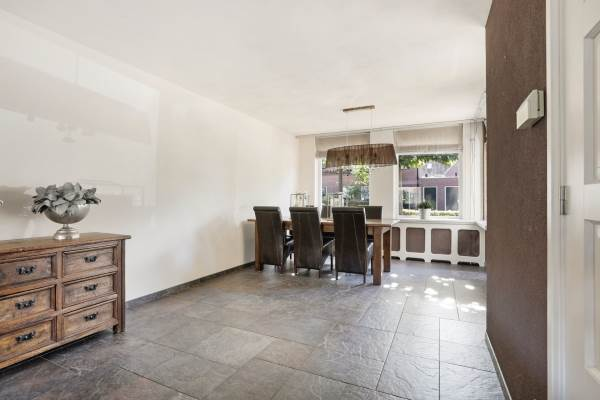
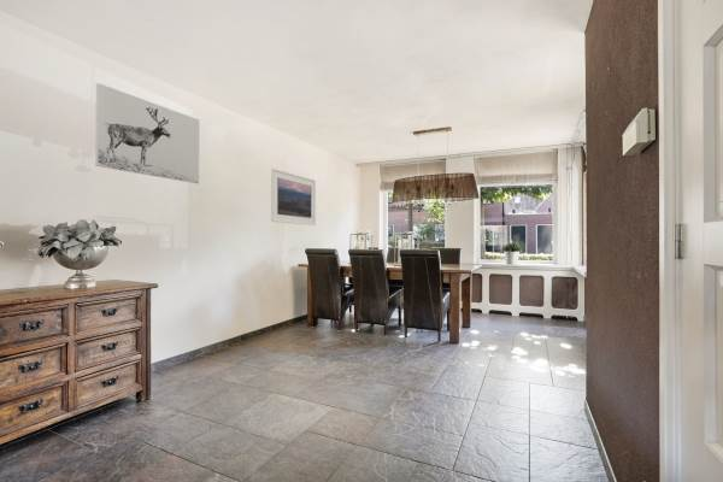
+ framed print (295, 199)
+ wall art (153, 140)
